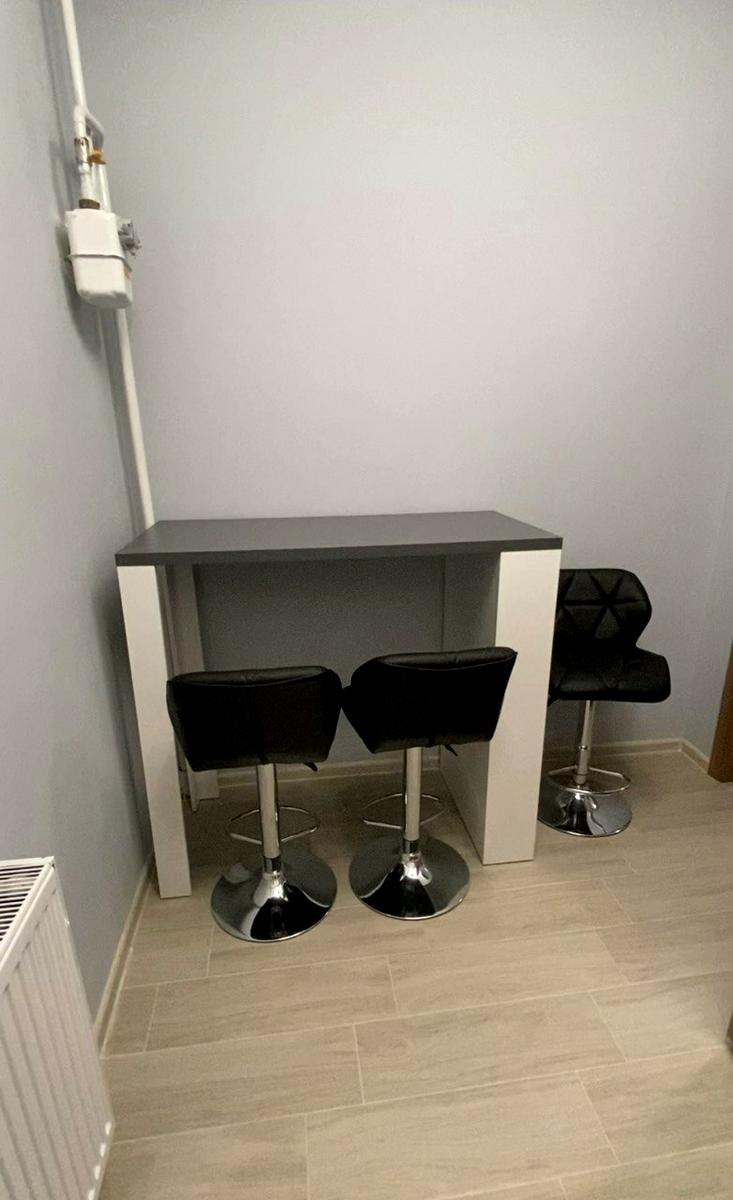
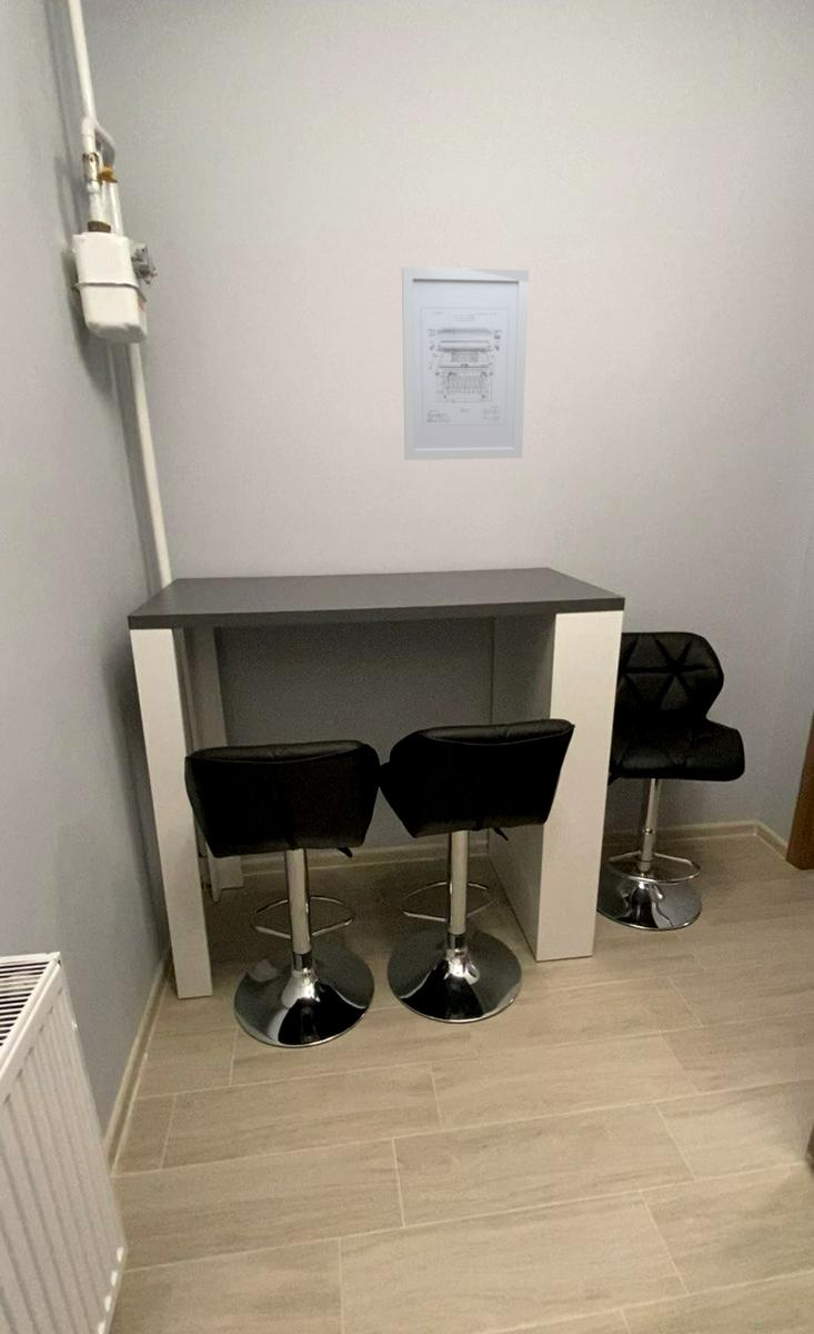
+ wall art (464, 368)
